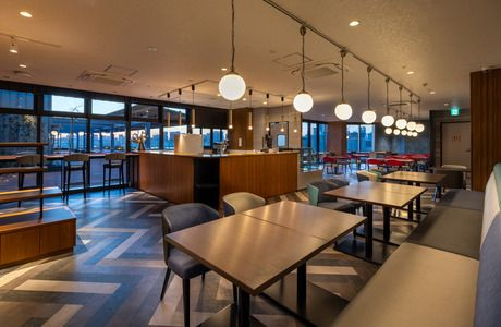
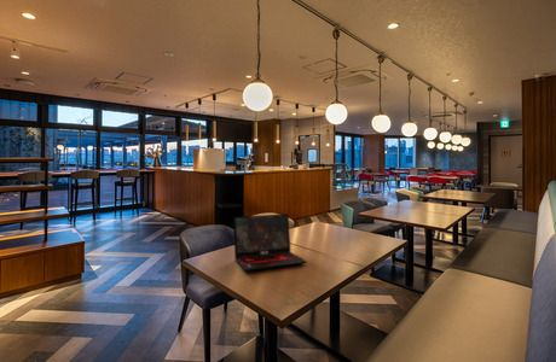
+ laptop (268, 239)
